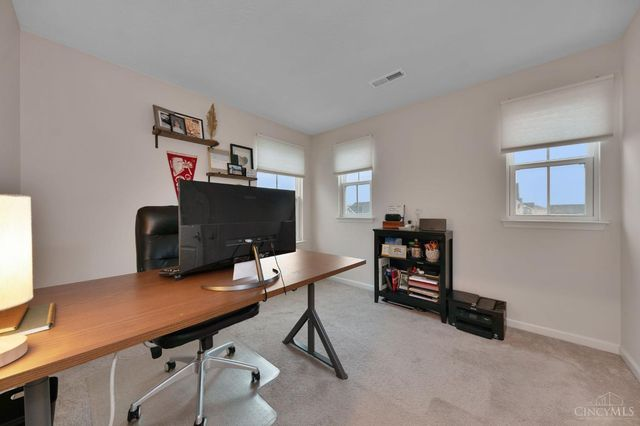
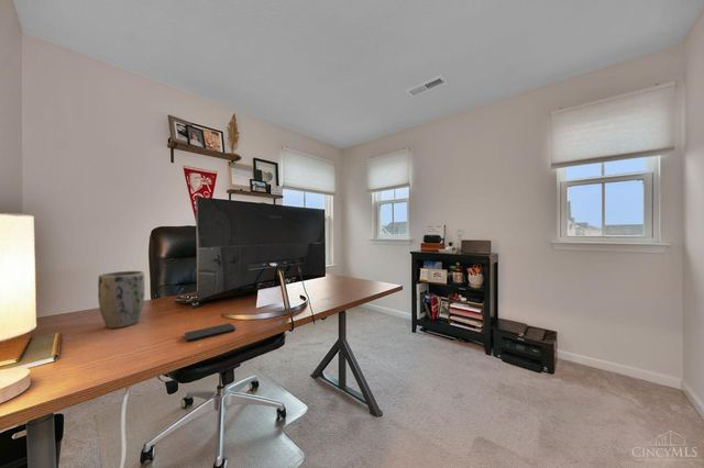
+ smartphone (210, 331)
+ plant pot (122, 298)
